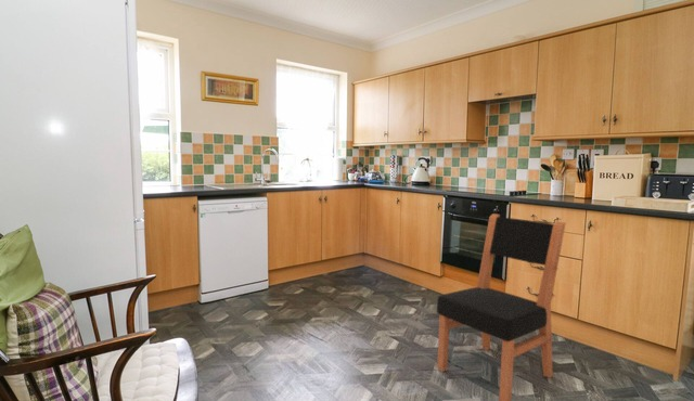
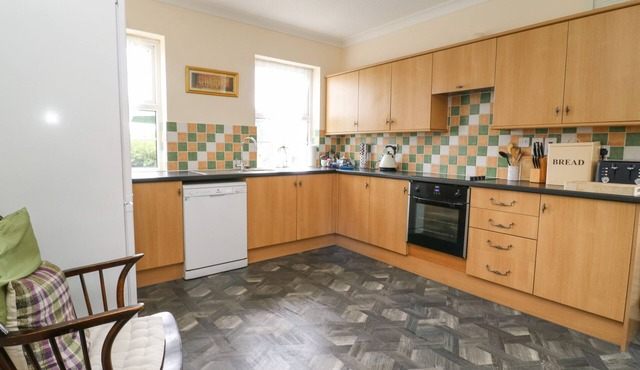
- dining chair (498, 298)
